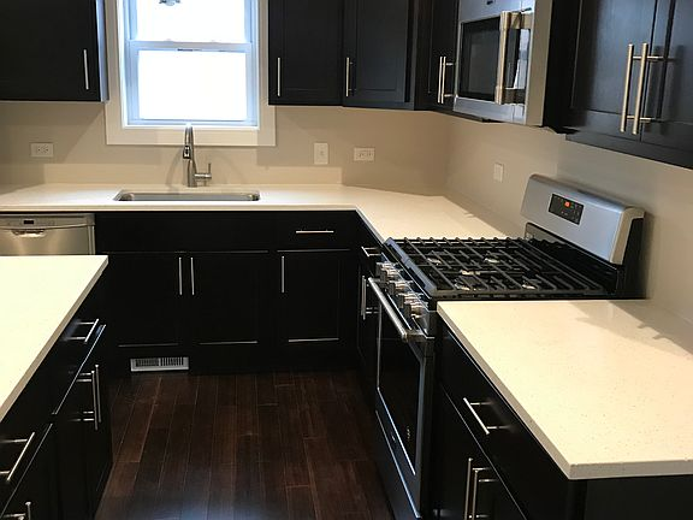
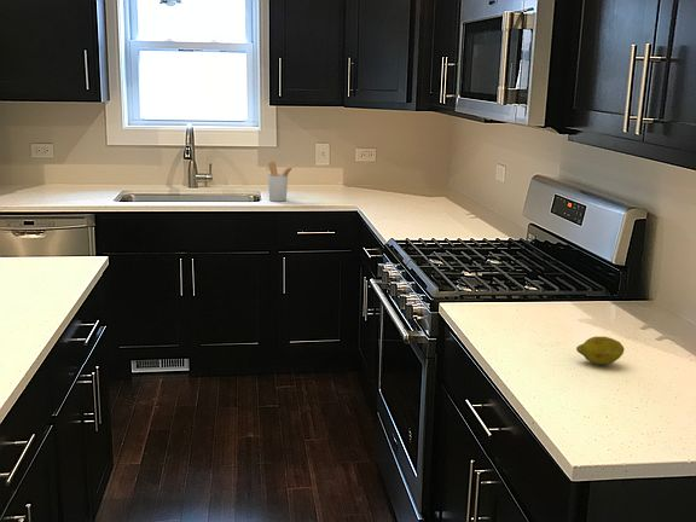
+ fruit (599, 350)
+ utensil holder (282, 180)
